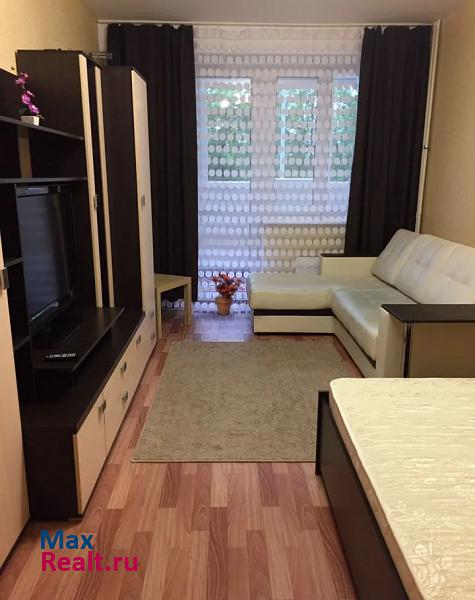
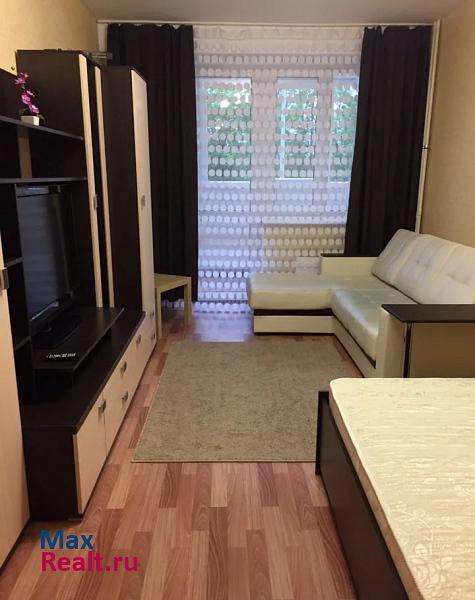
- potted plant (226, 294)
